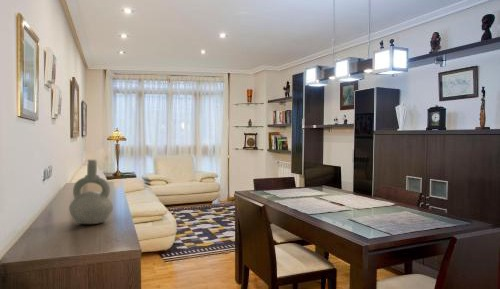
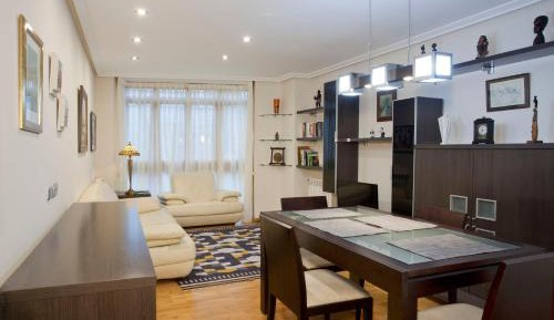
- decorative vase (91, 191)
